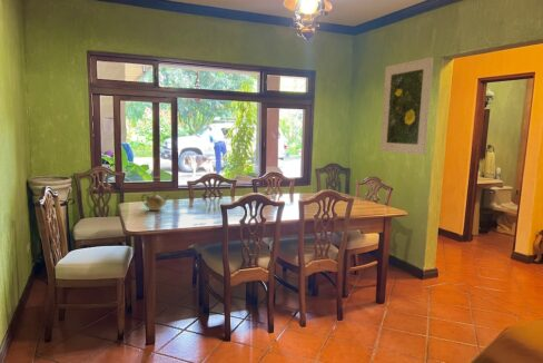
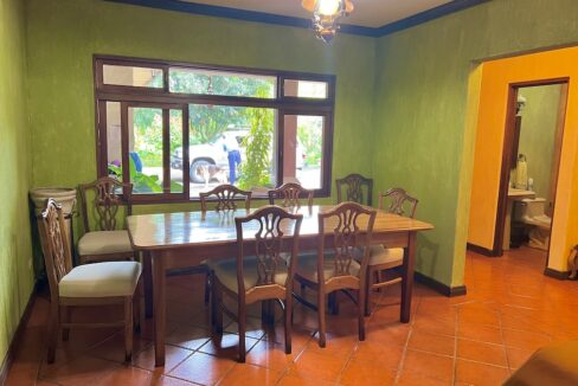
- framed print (404, 108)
- teapot (156, 200)
